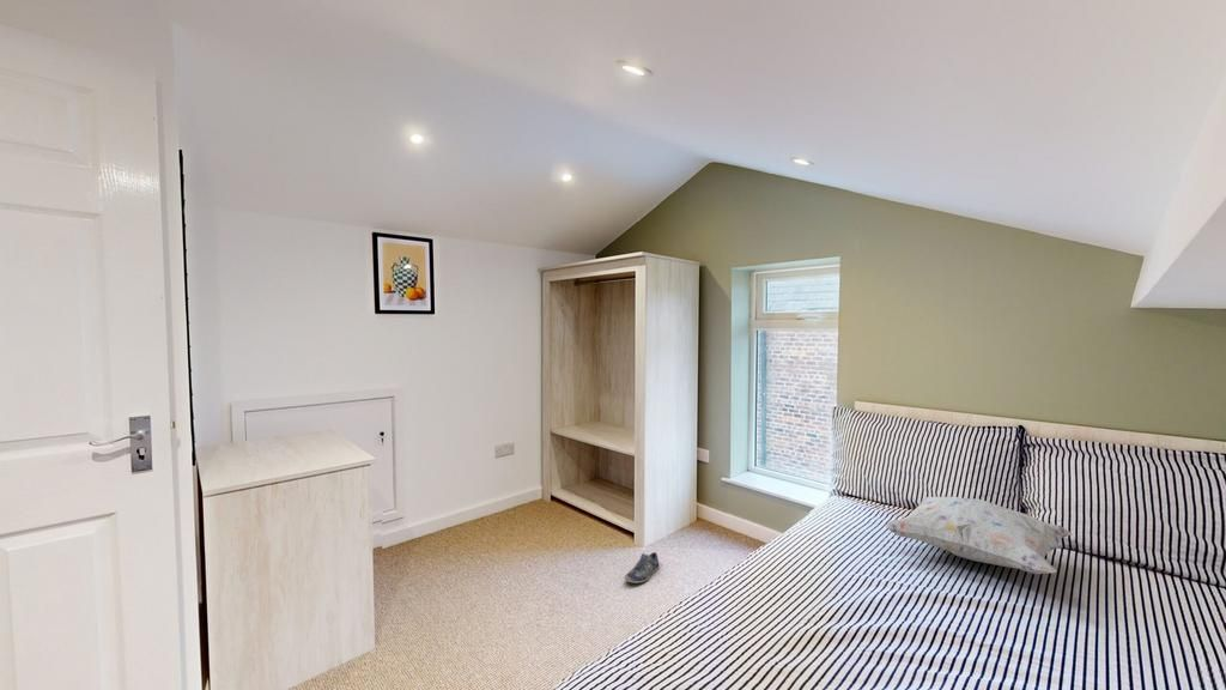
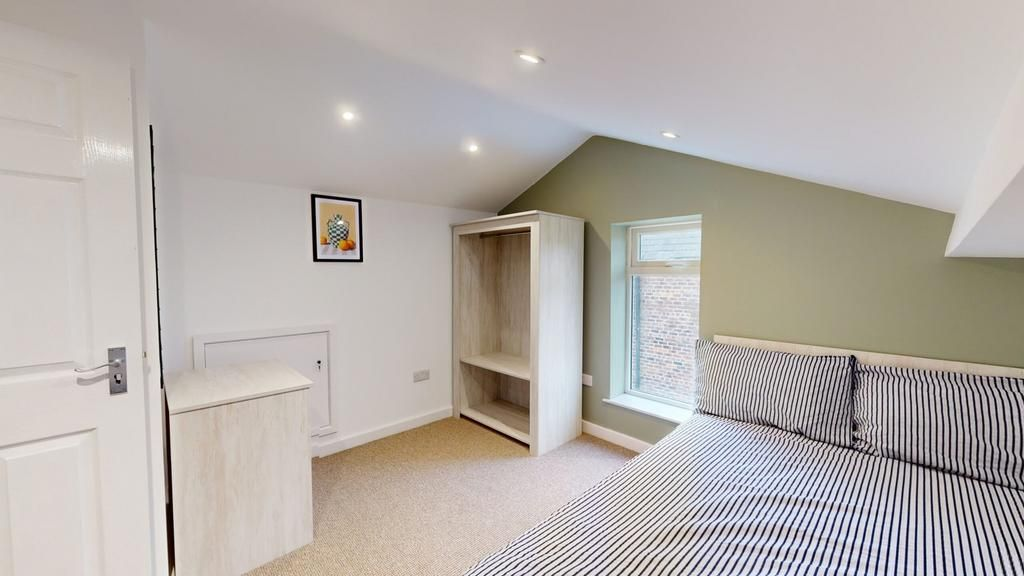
- shoe (643, 565)
- decorative pillow (977, 529)
